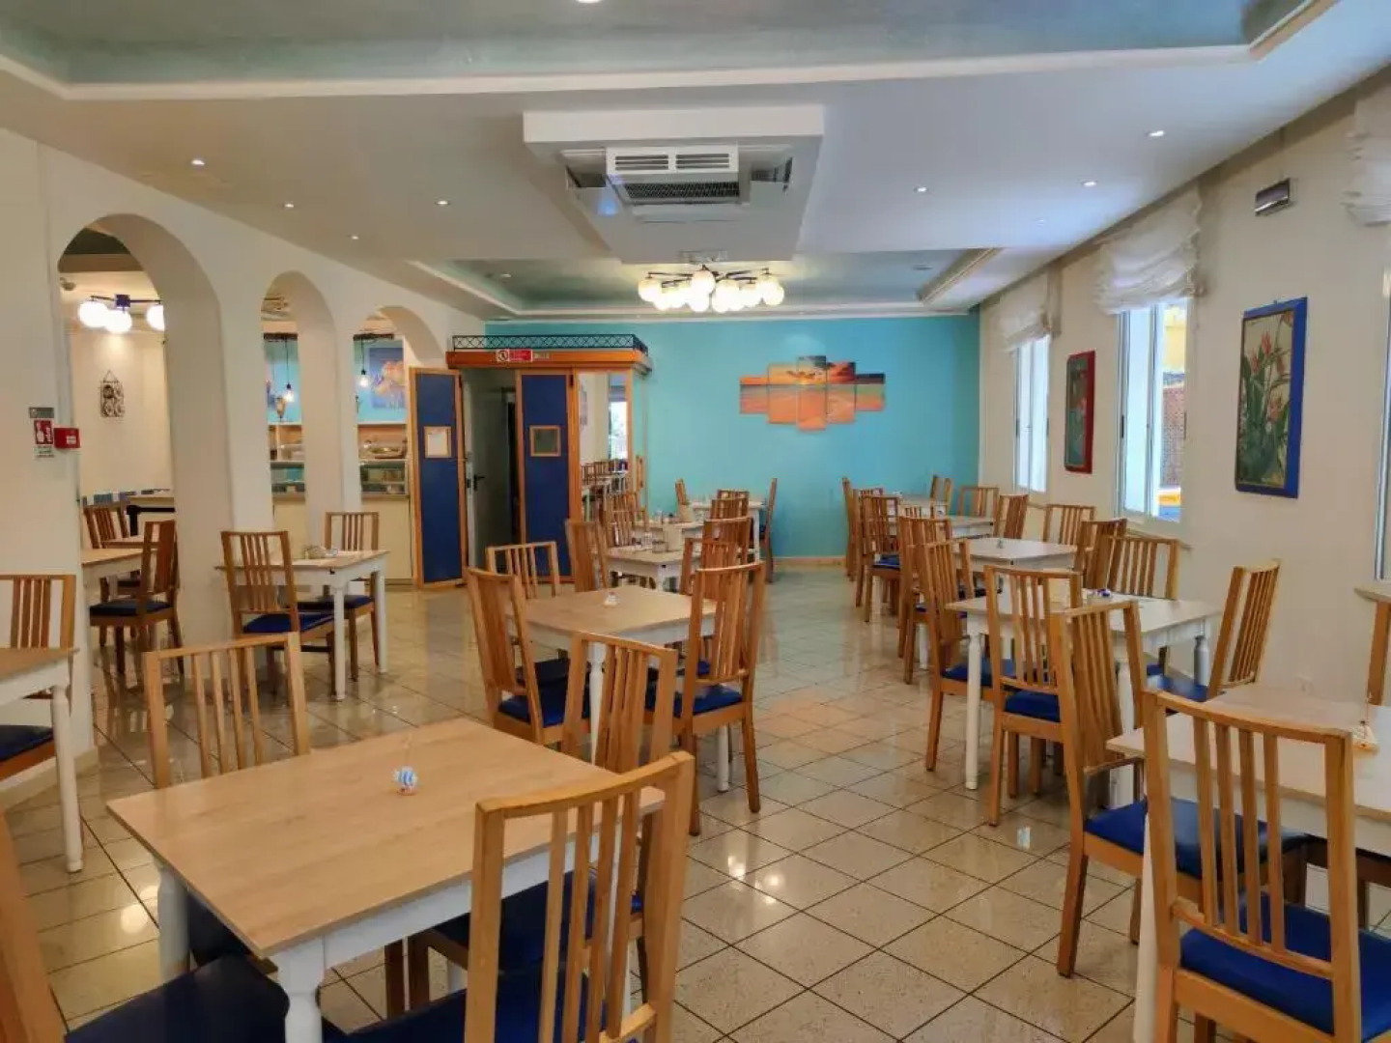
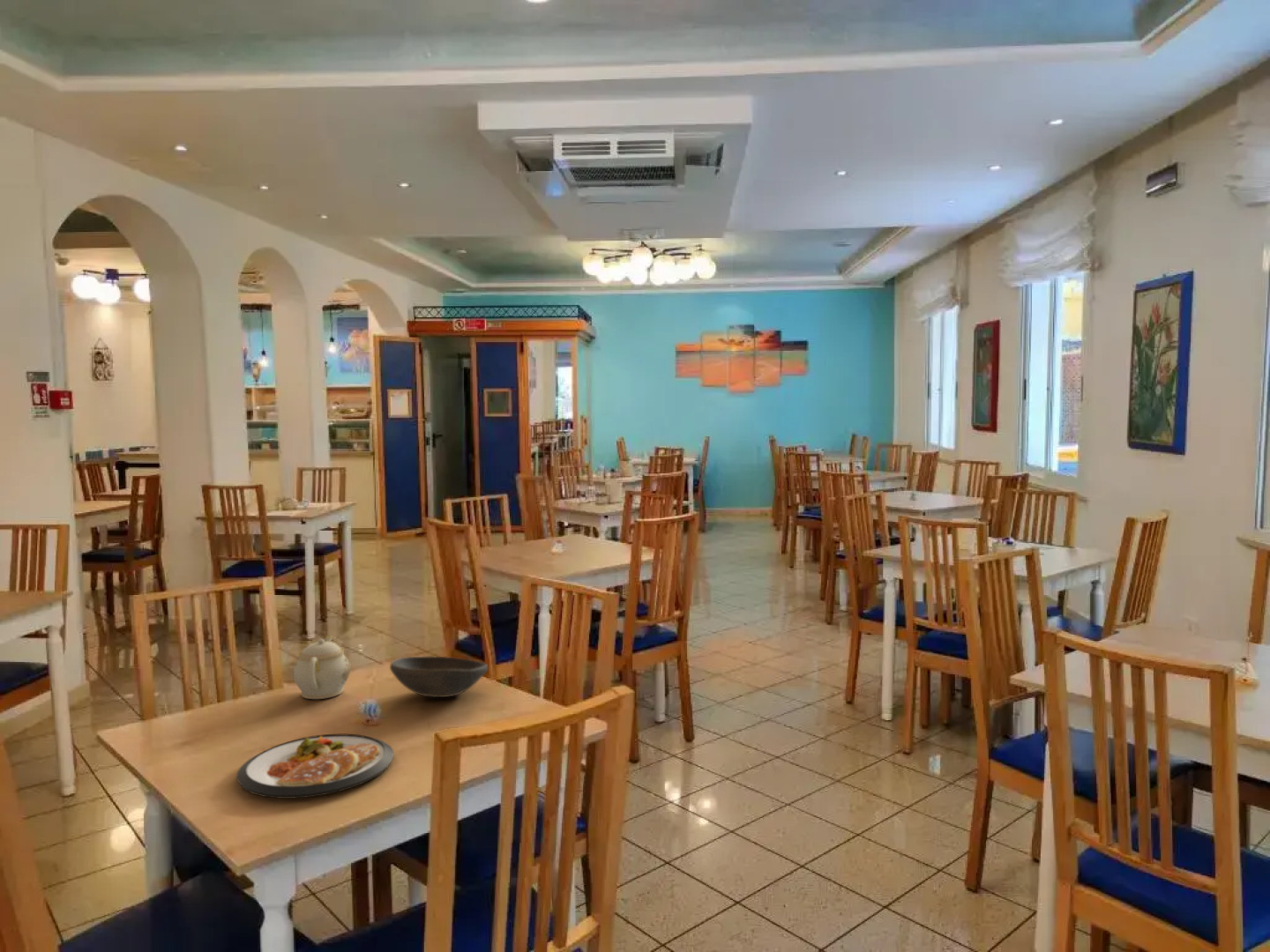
+ dish (318, 759)
+ bowl (439, 675)
+ teapot (321, 666)
